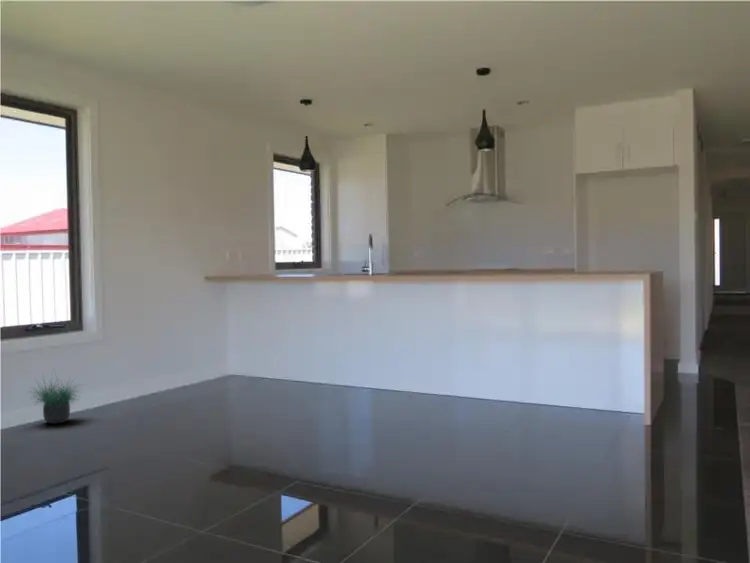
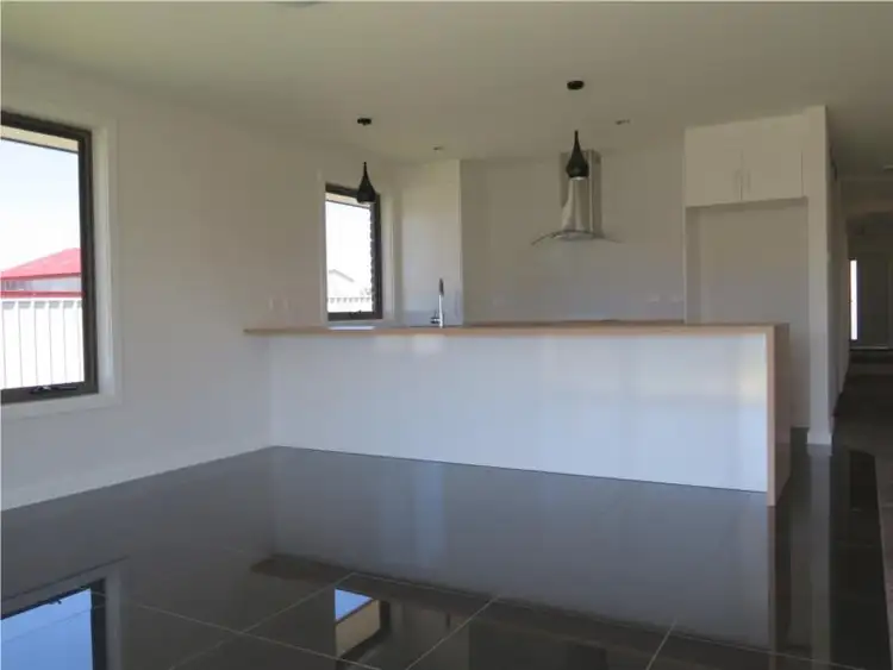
- potted plant (56, 395)
